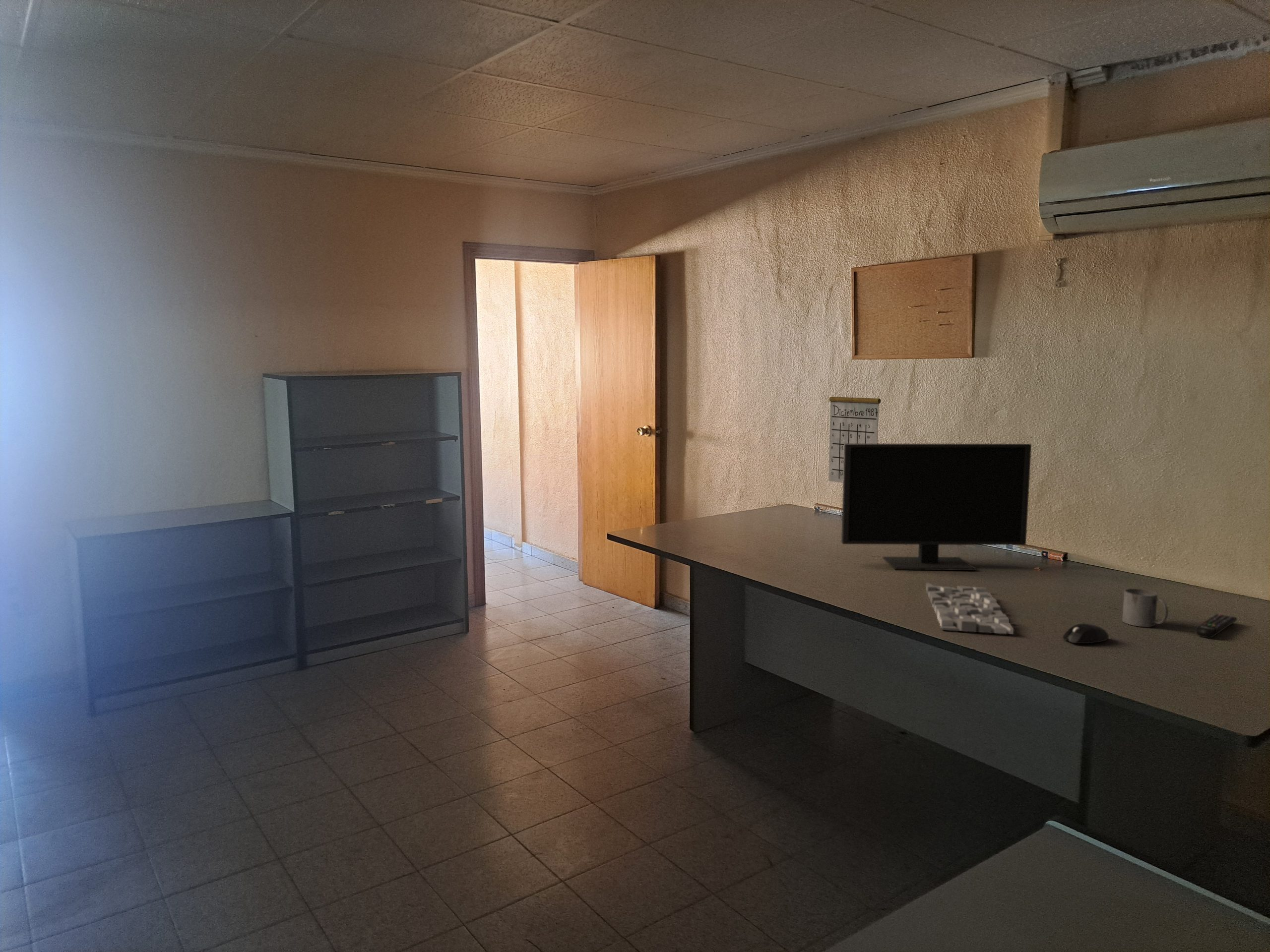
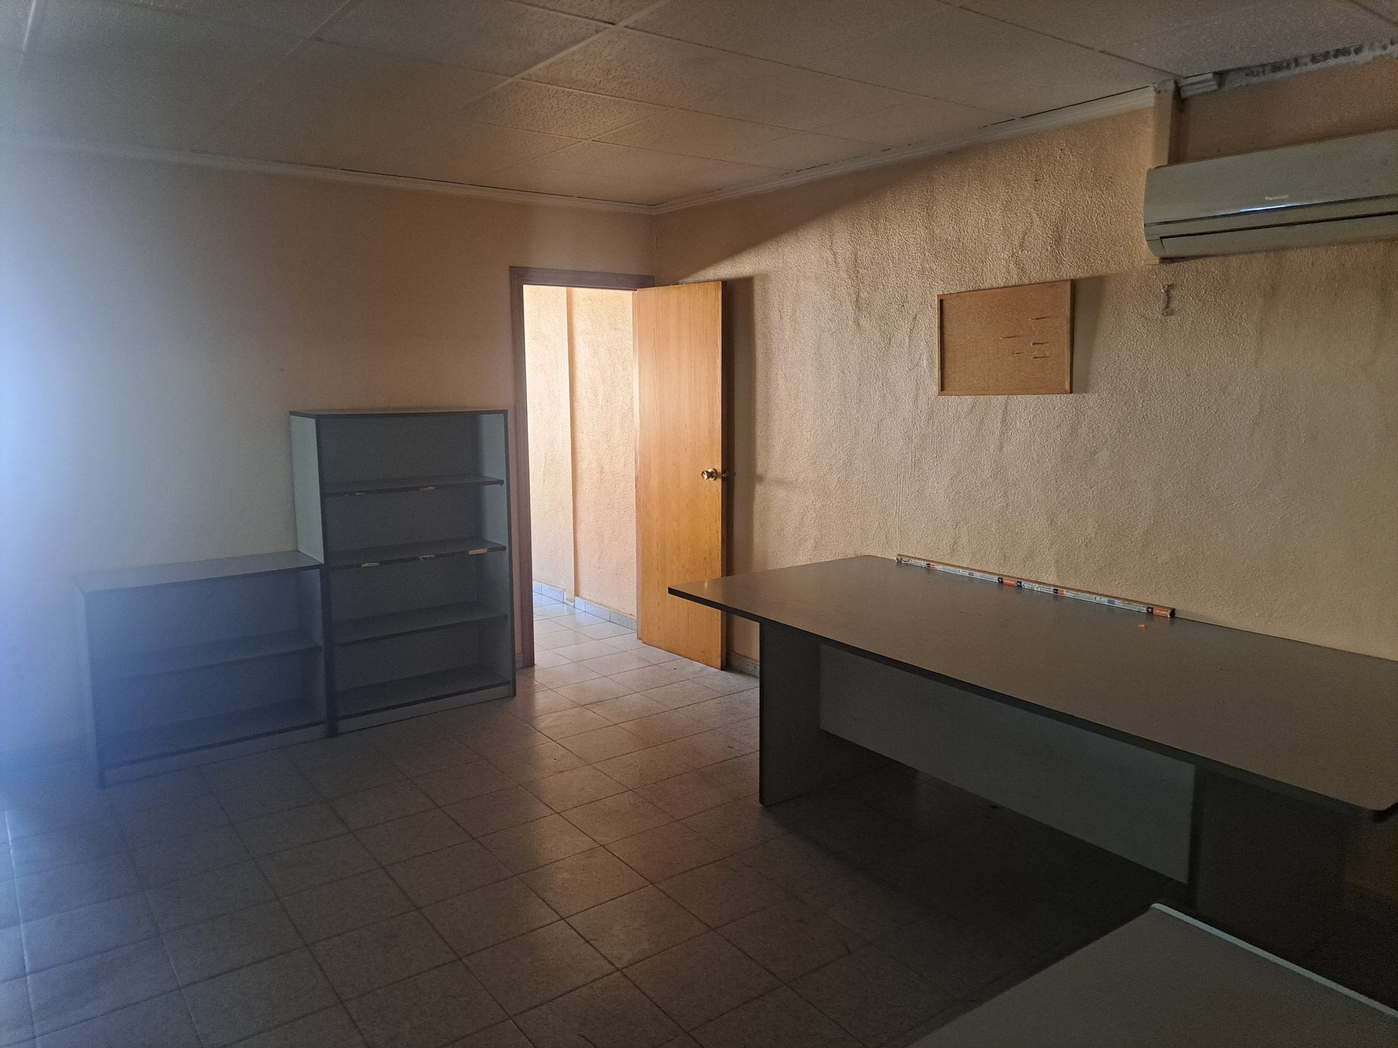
- mouse (1087, 632)
- keyboard (965, 605)
- monitor (930, 504)
- mug (1145, 609)
- calendar (853, 430)
- remote control (1216, 625)
